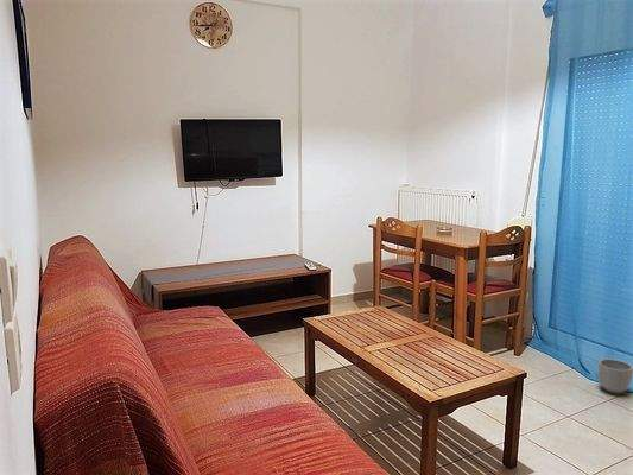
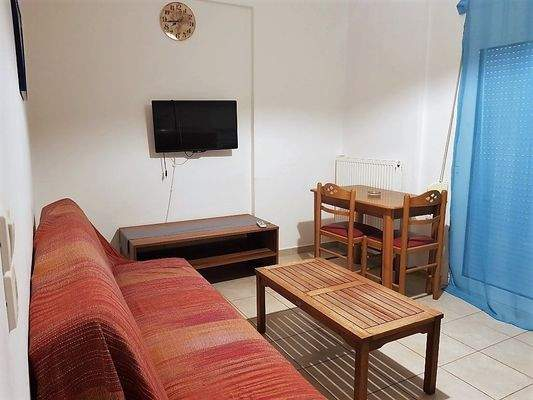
- planter (614, 378)
